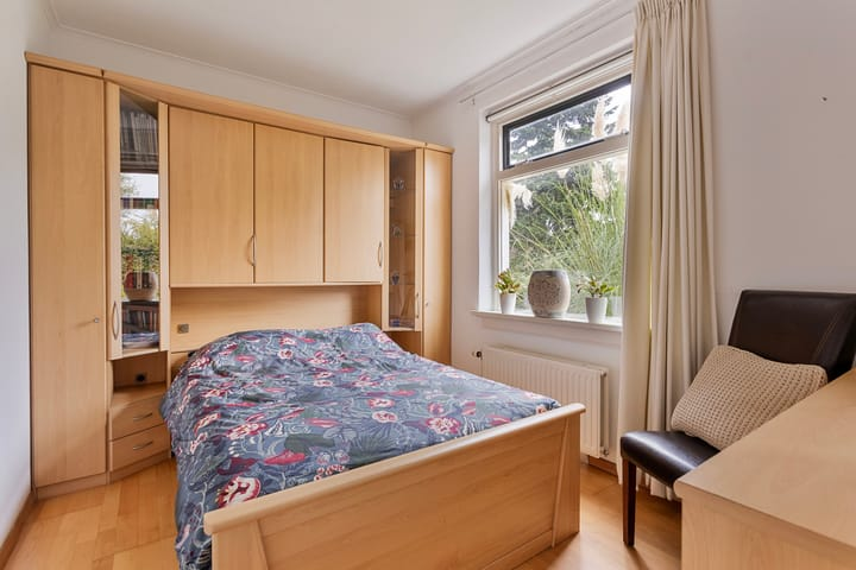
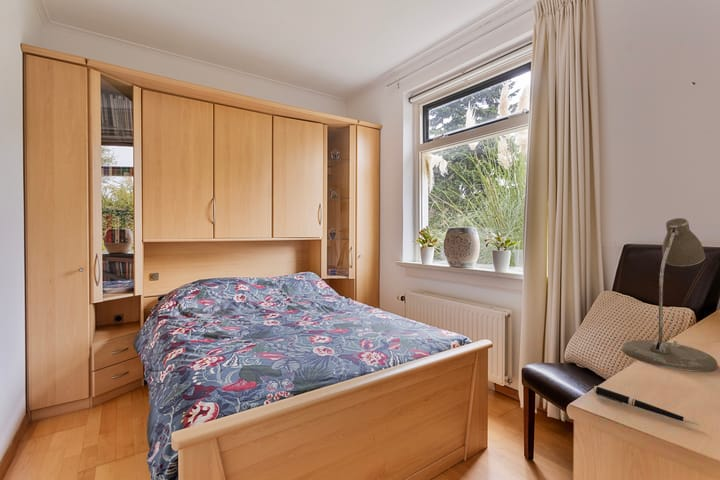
+ pen (642, 404)
+ desk lamp (662, 286)
